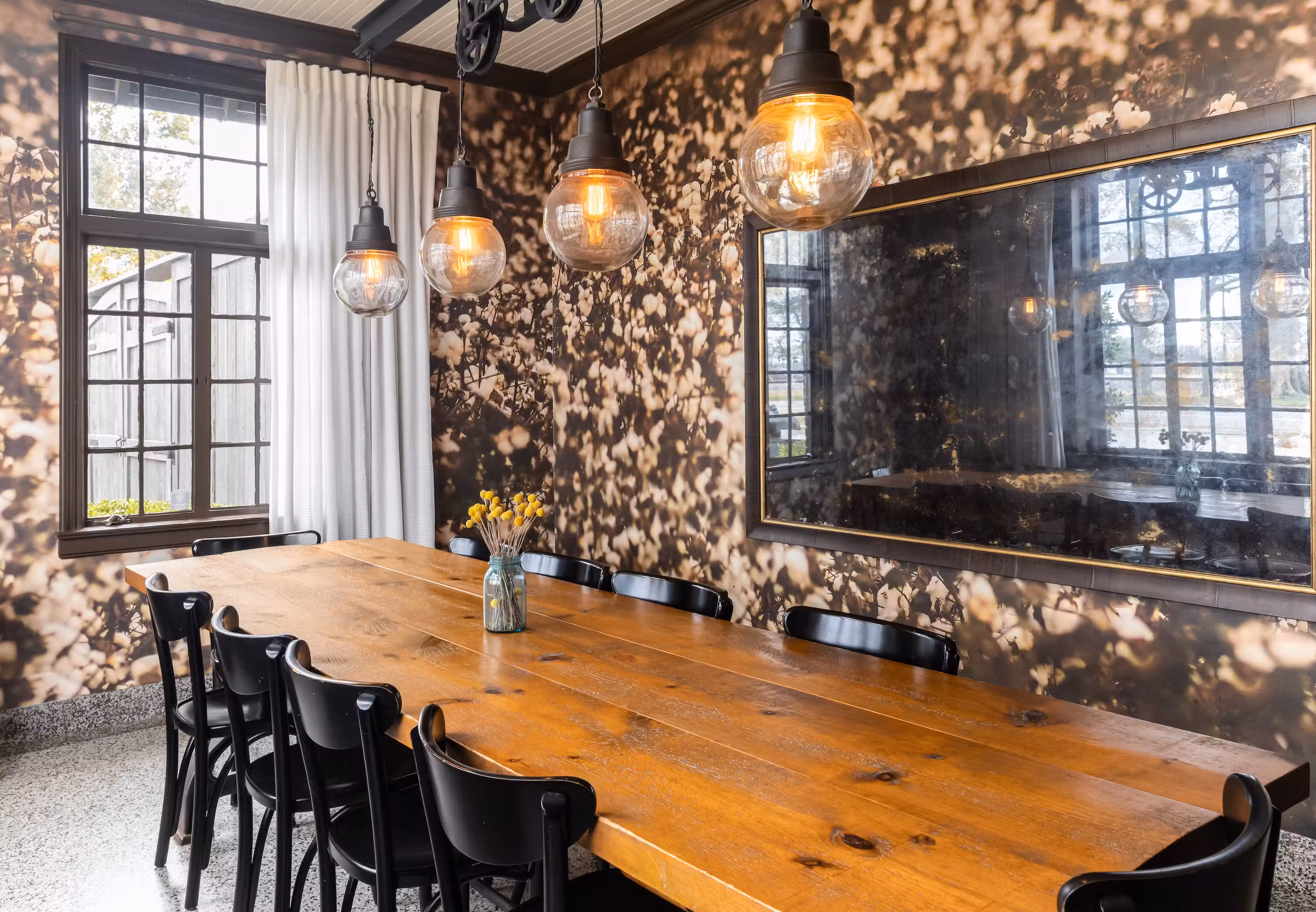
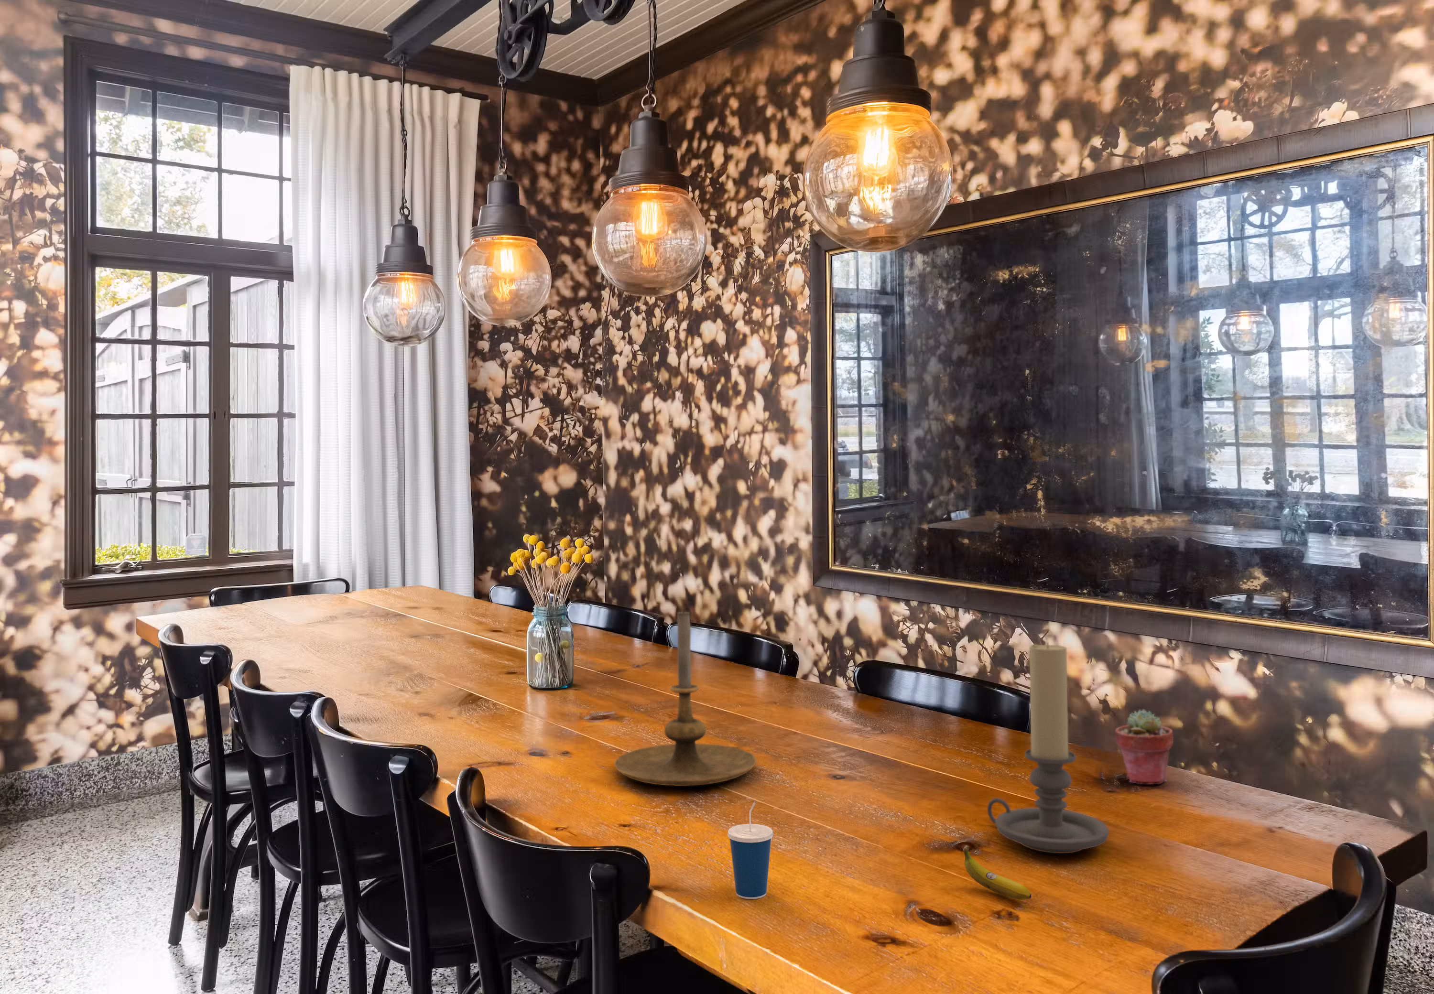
+ candle holder (684, 690)
+ candle holder (1041, 740)
+ cup (751, 845)
+ potted succulent (1144, 744)
+ fruit (997, 875)
